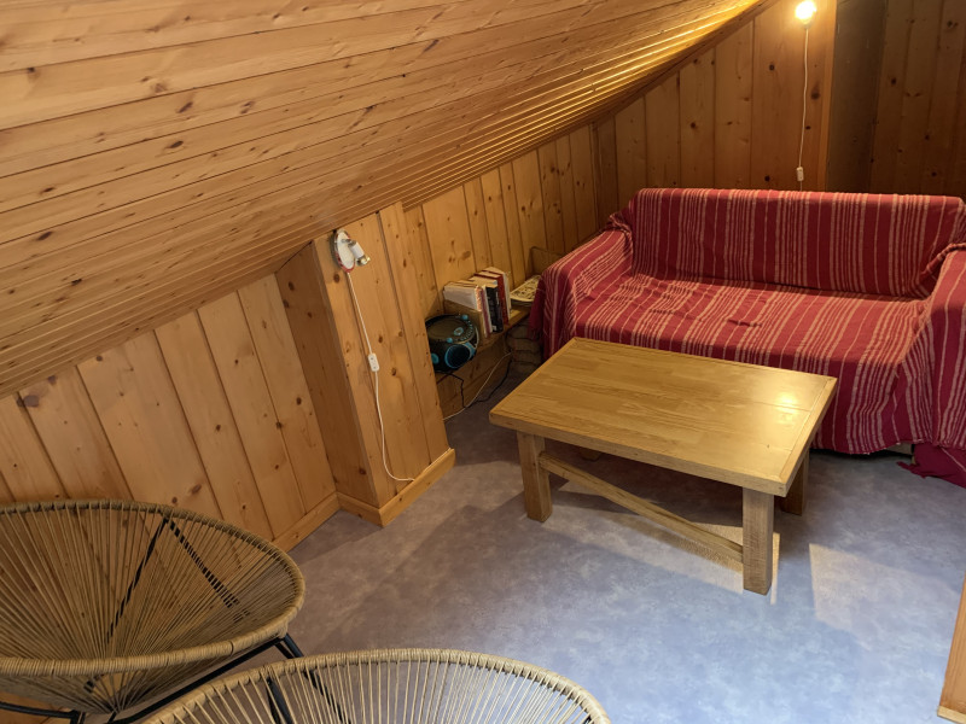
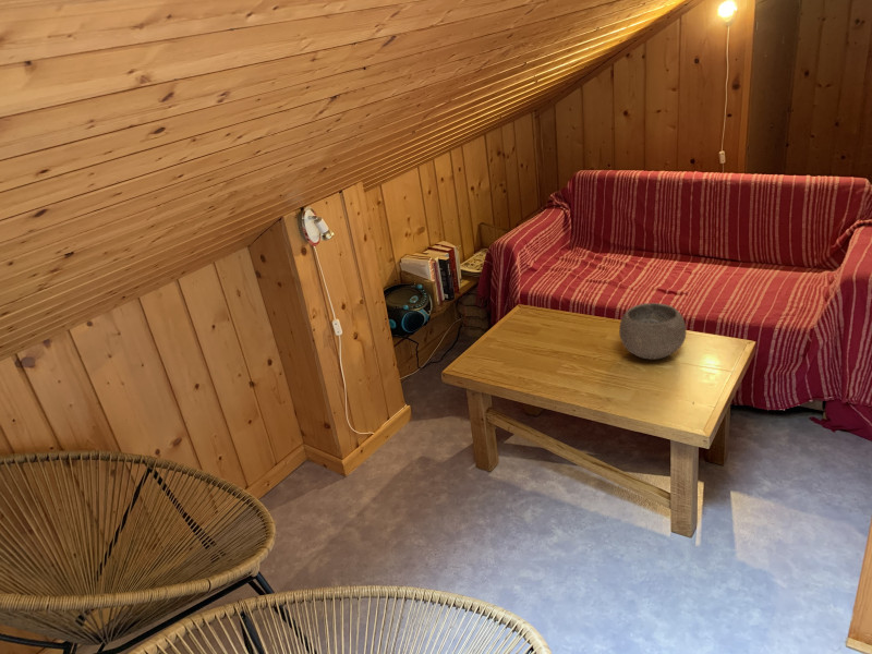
+ bowl (652, 332)
